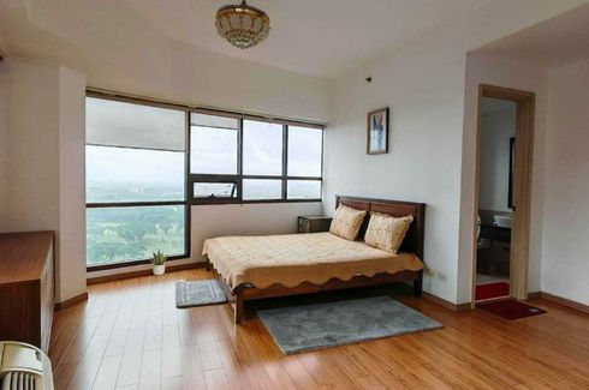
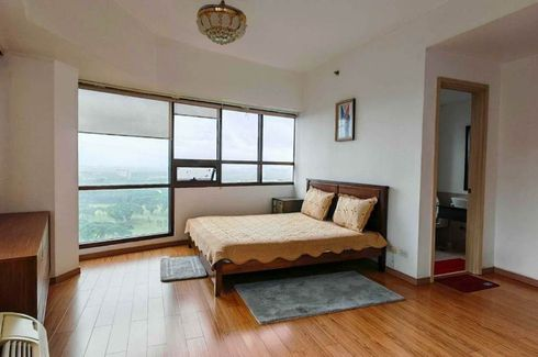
- potted plant (159, 260)
